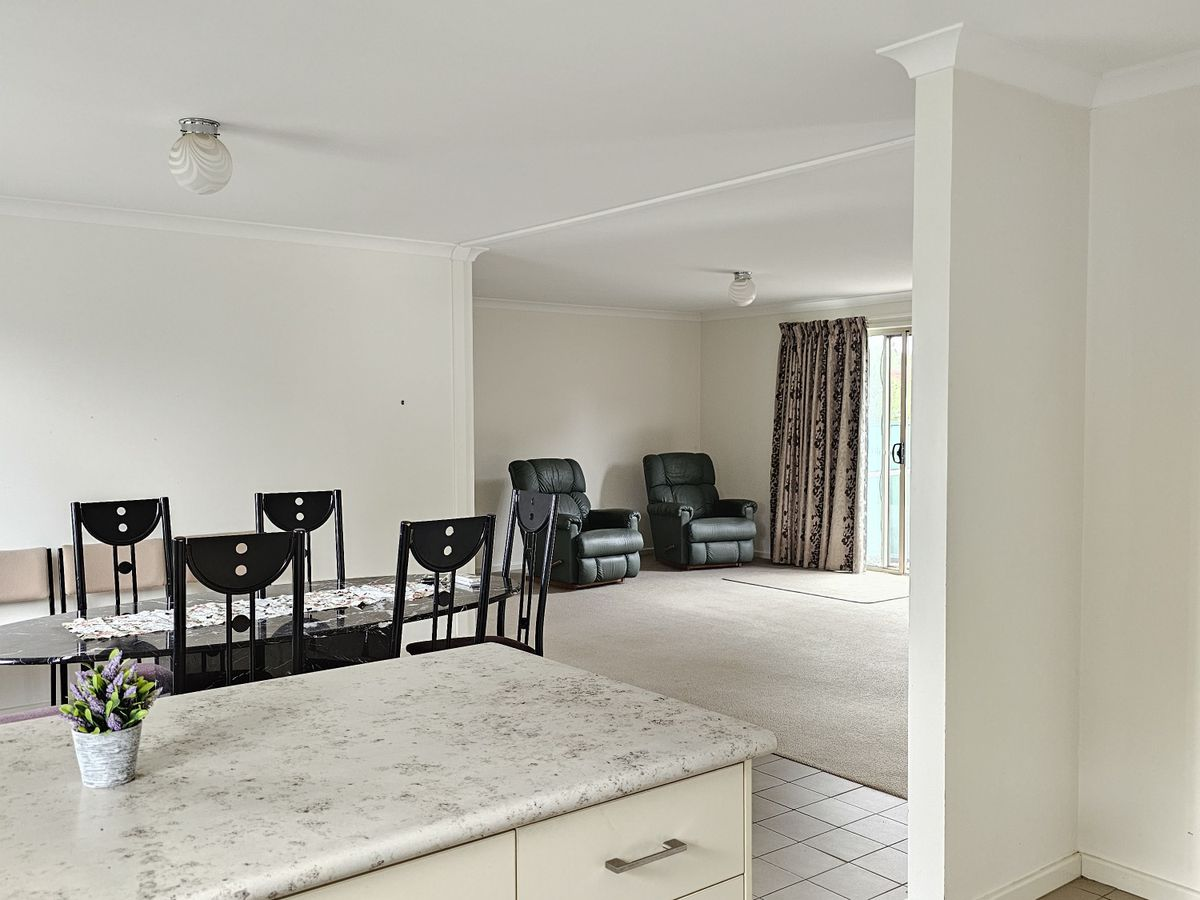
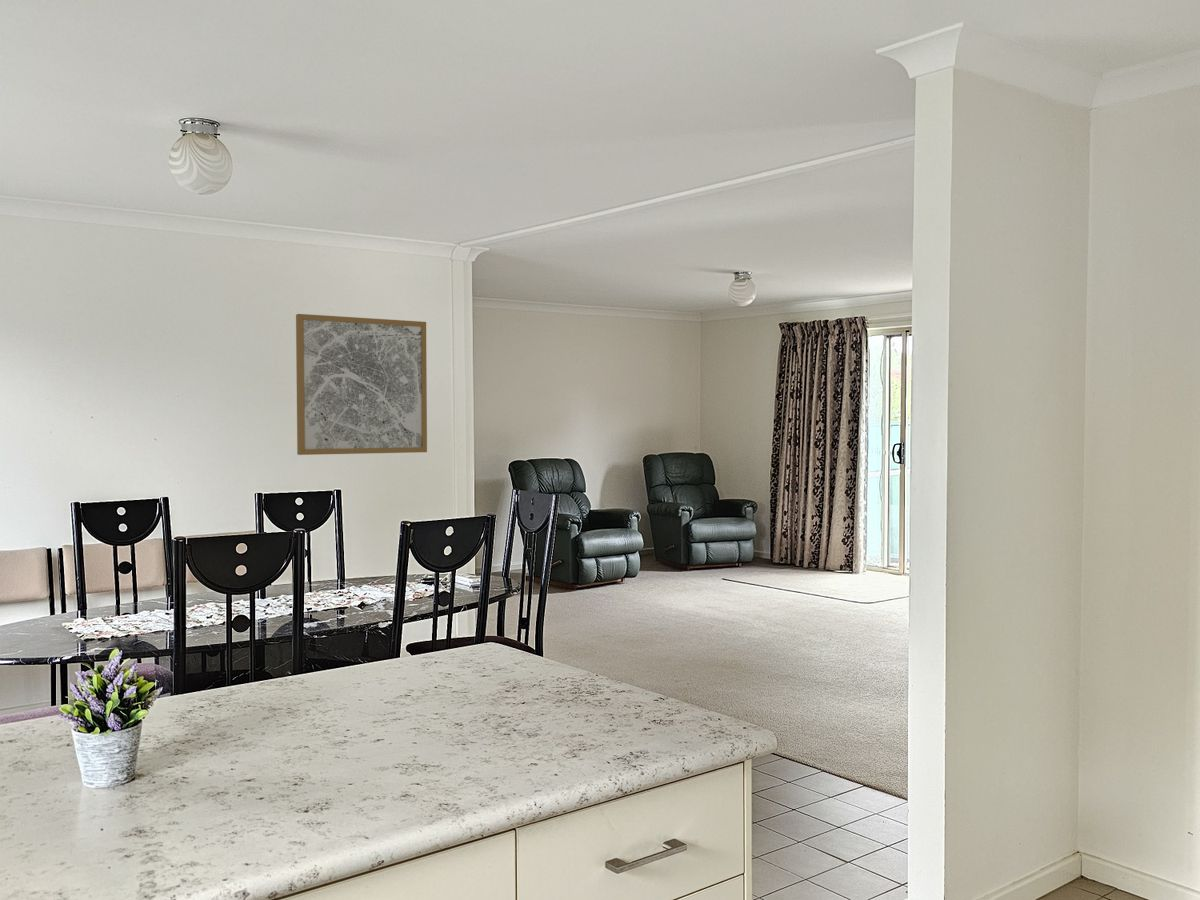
+ wall art (364, 385)
